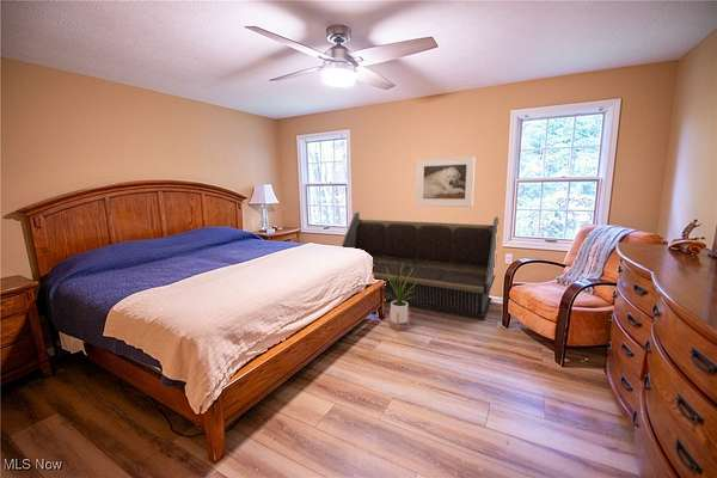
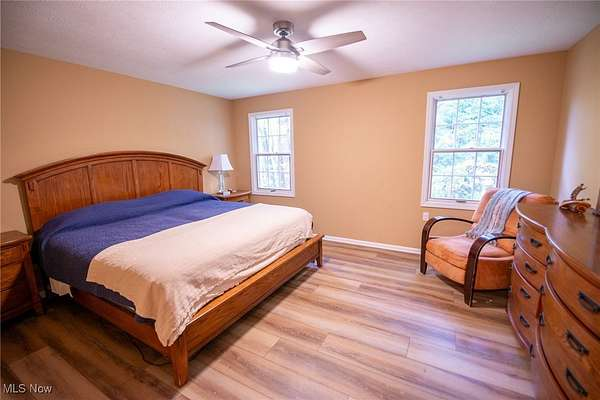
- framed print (443, 182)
- house plant (399, 295)
- bench (409, 258)
